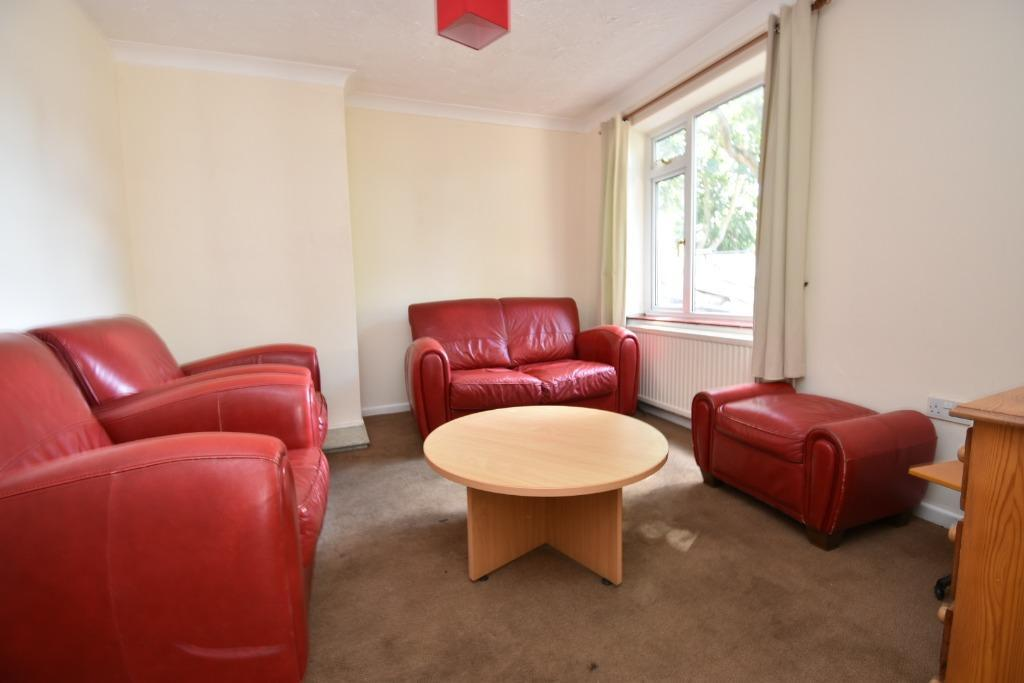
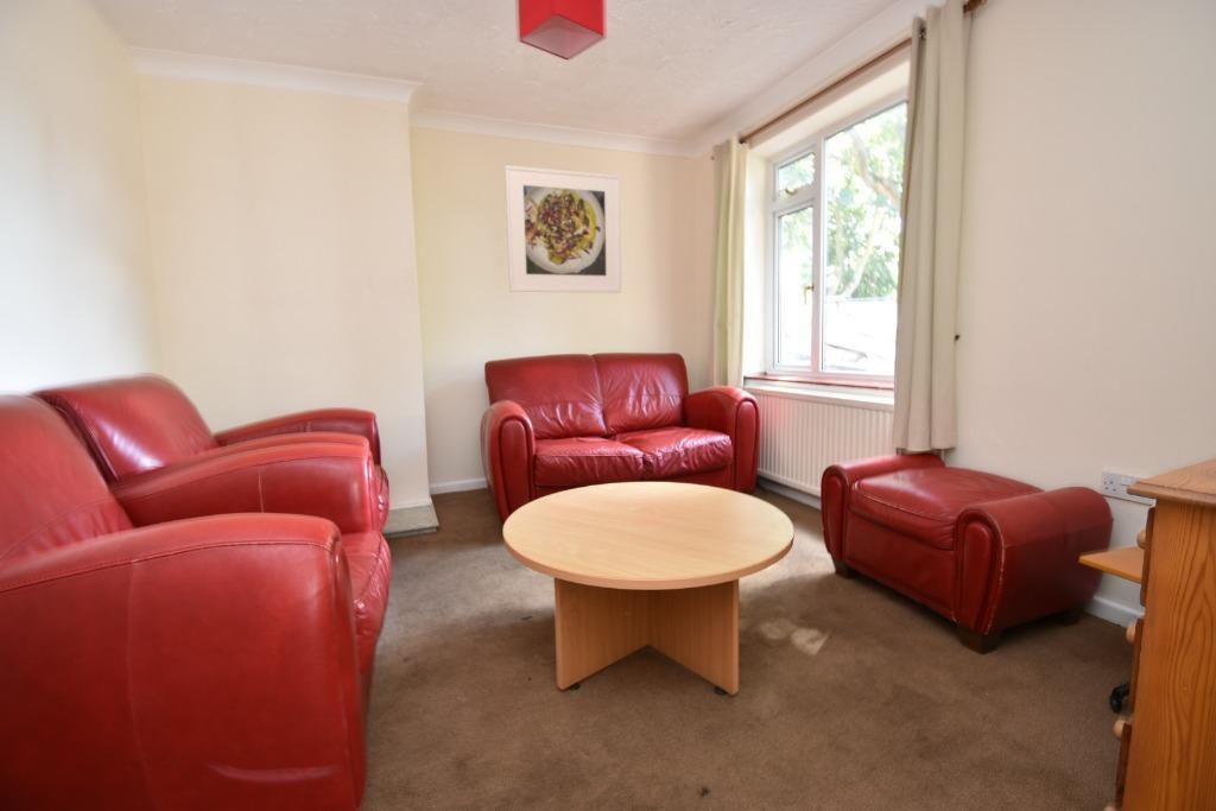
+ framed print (565, 232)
